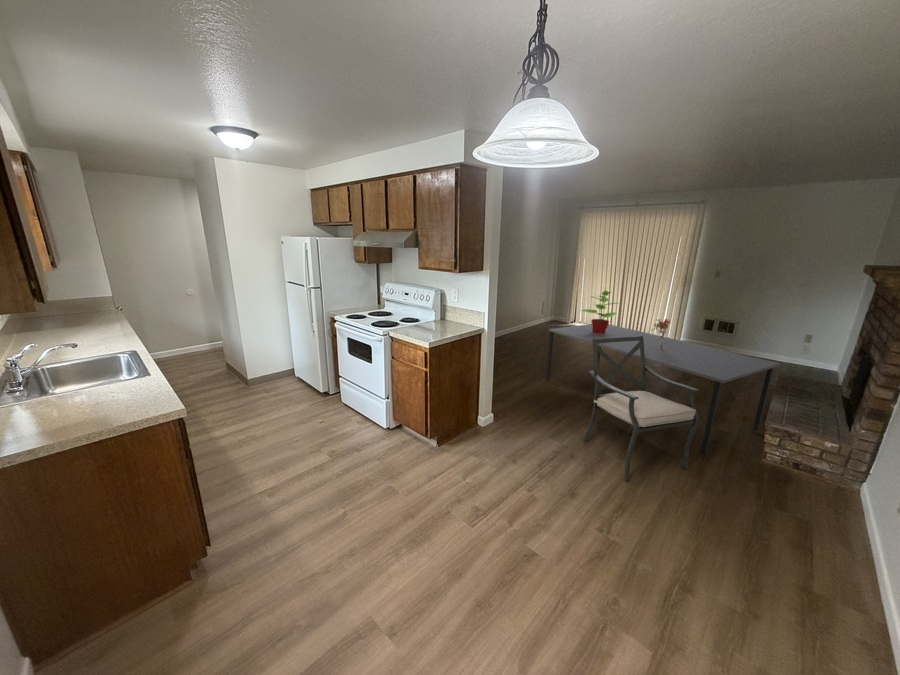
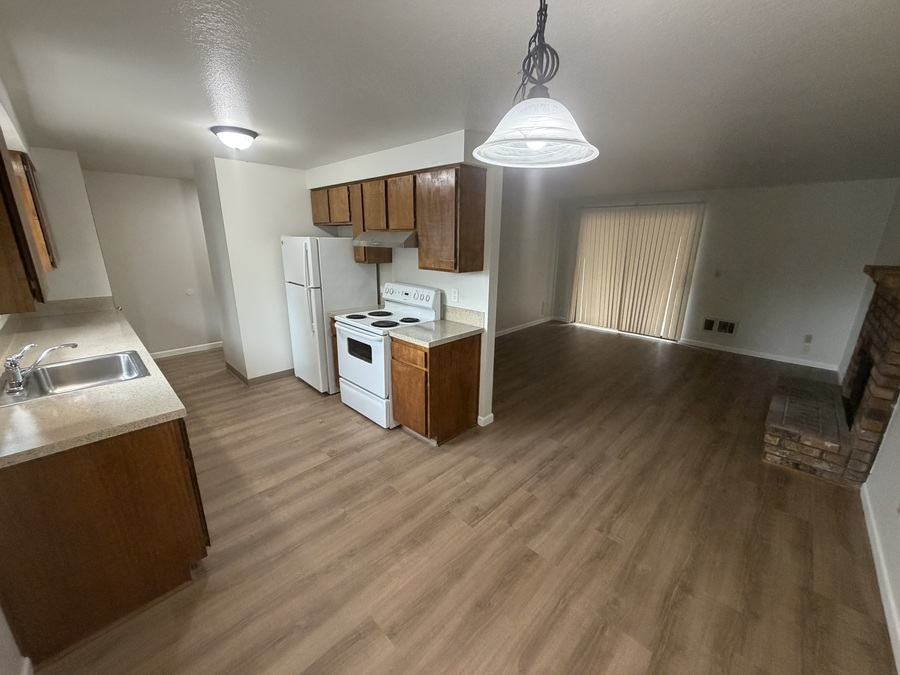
- dining table (647, 360)
- bouquet (661, 333)
- chair (635, 401)
- potted plant (601, 311)
